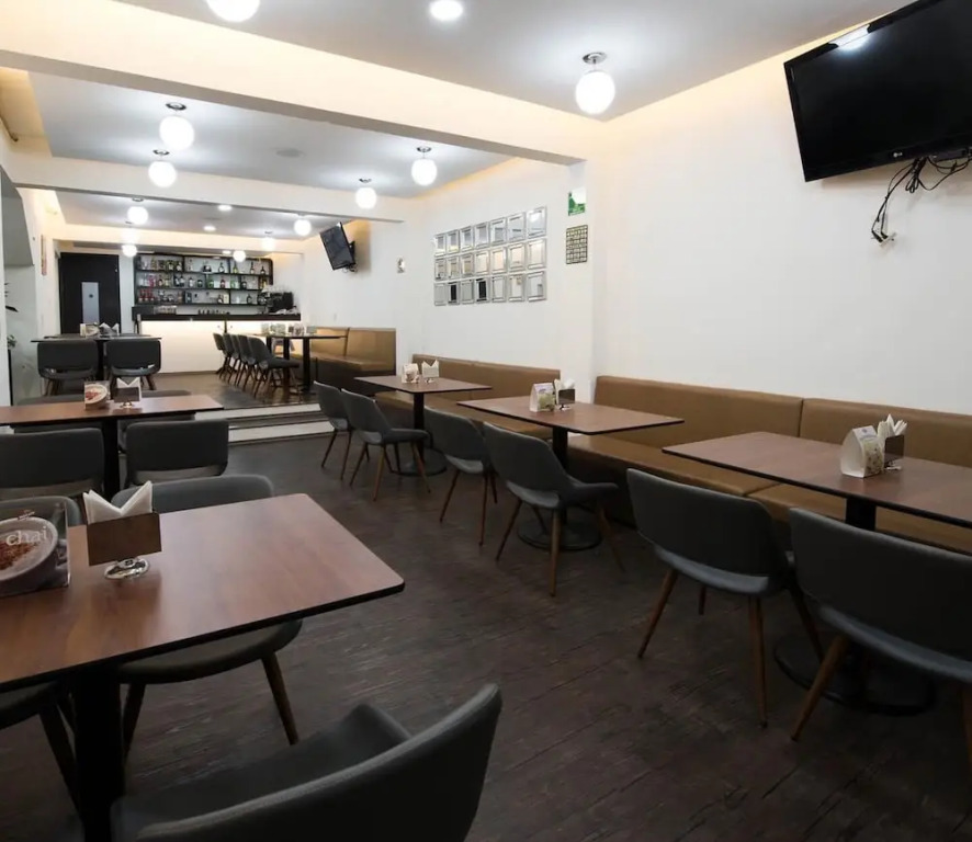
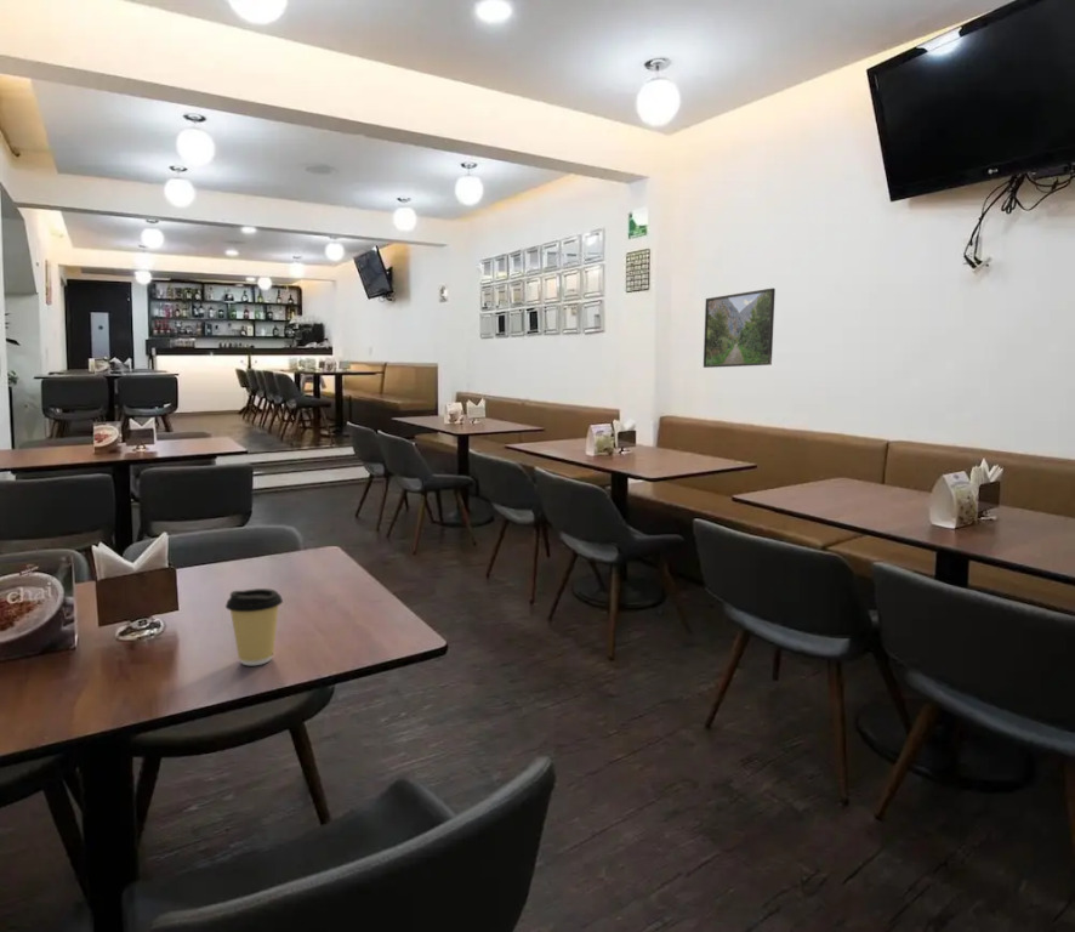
+ coffee cup (255, 625)
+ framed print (736, 330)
